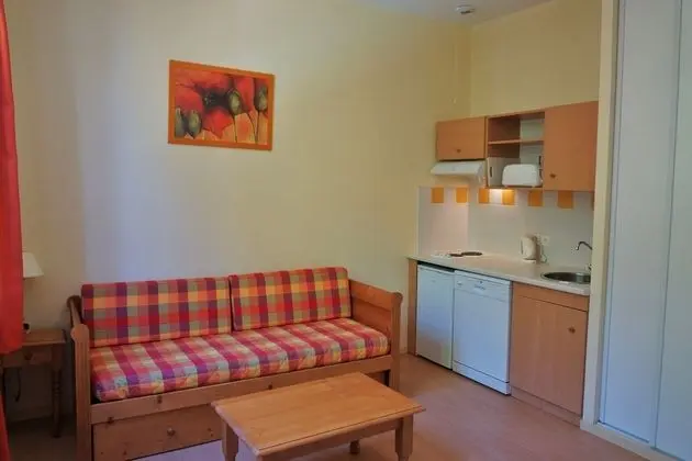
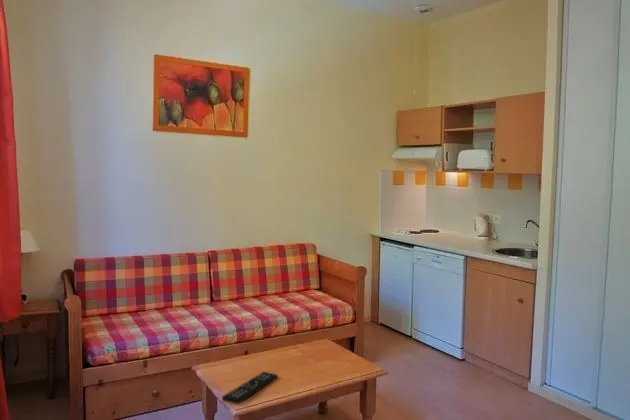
+ remote control (251, 386)
